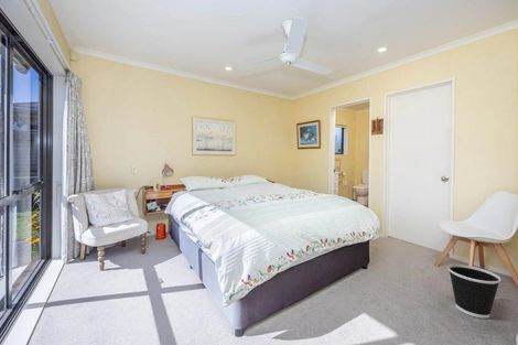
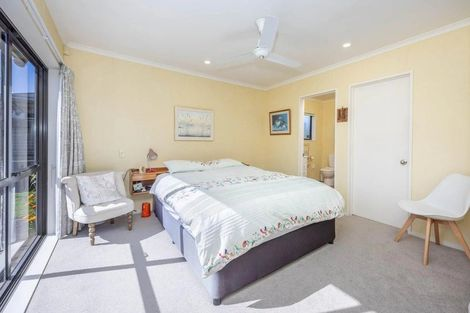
- wastebasket (472, 291)
